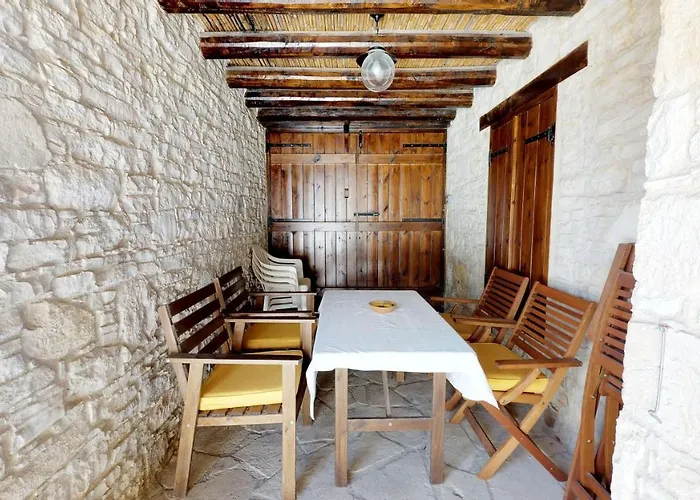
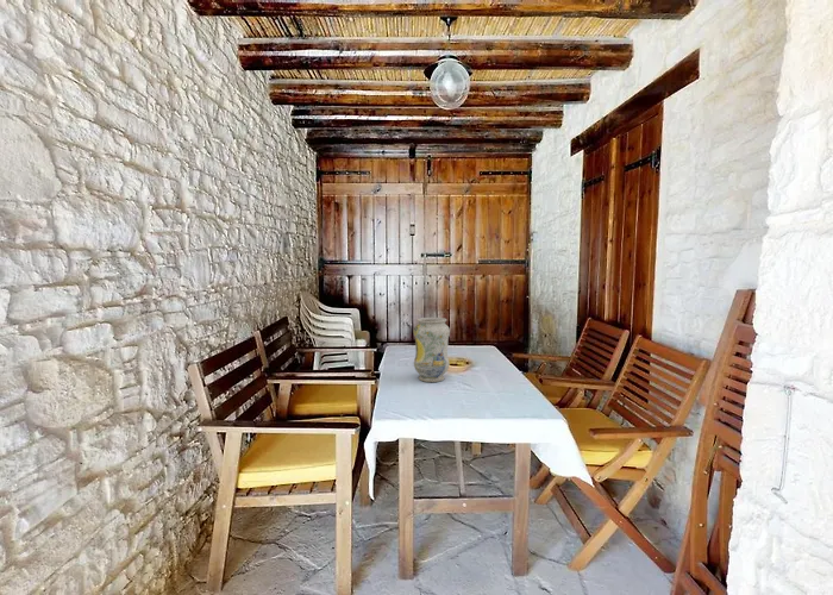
+ vase (431, 349)
